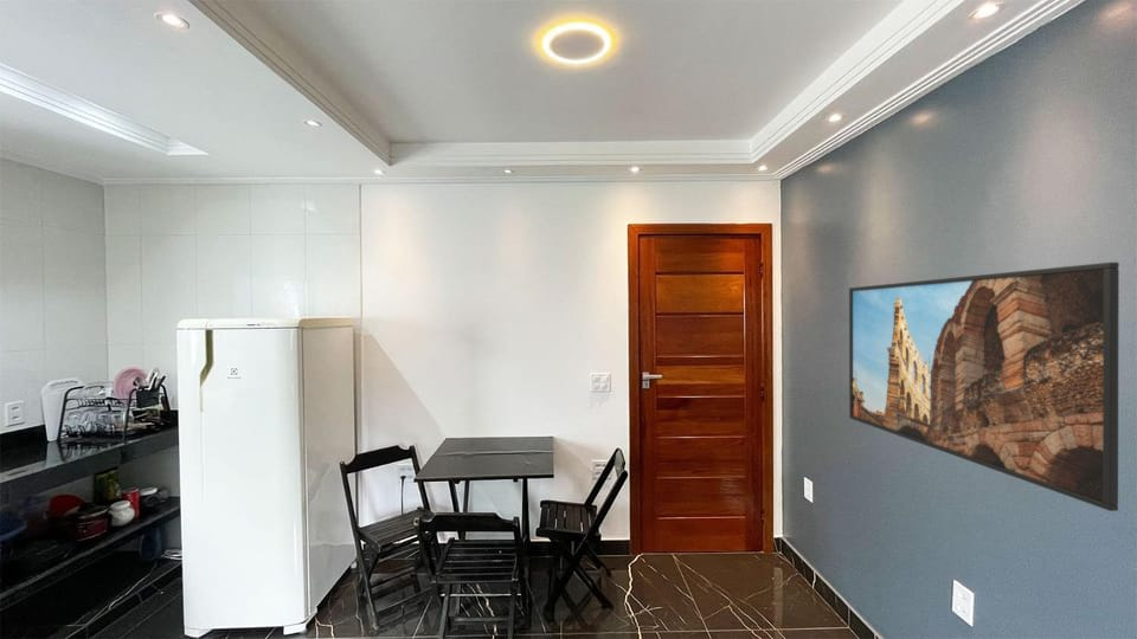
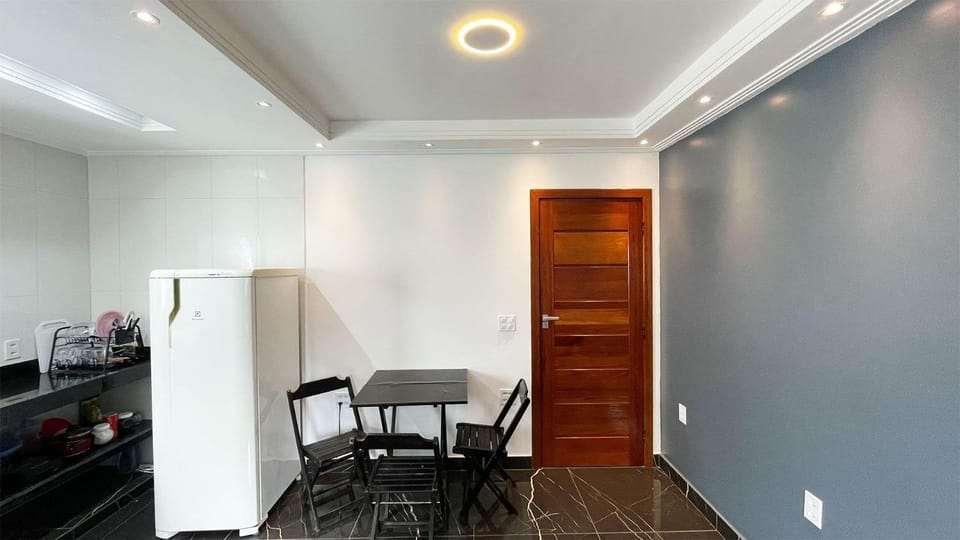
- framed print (942, 364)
